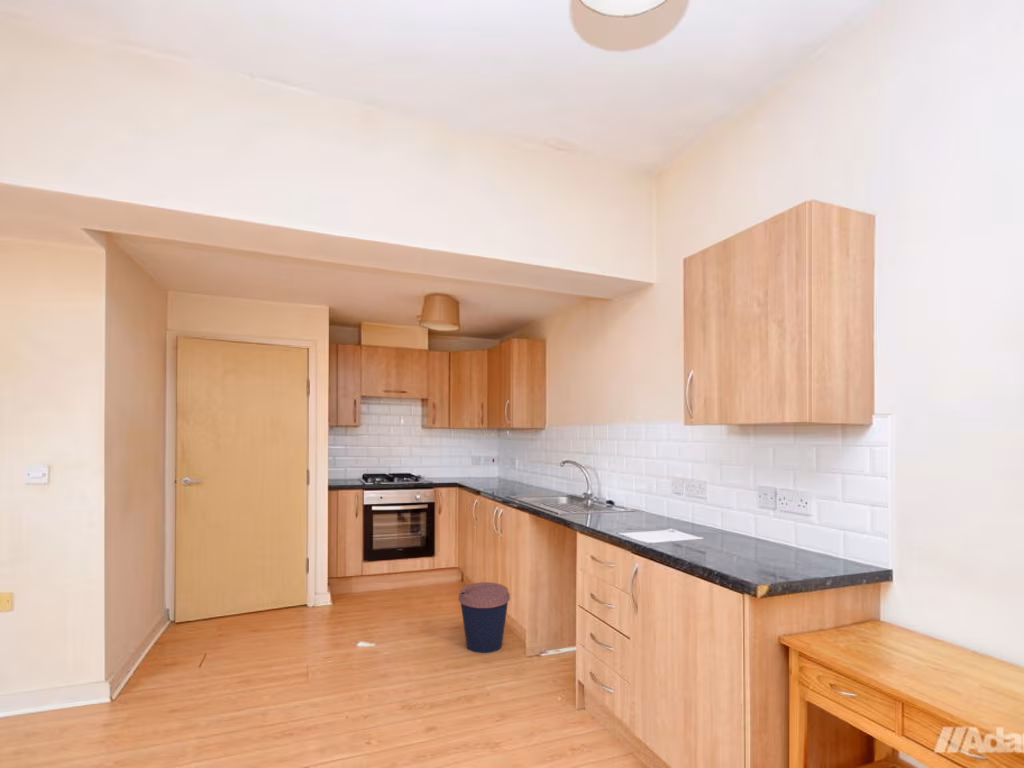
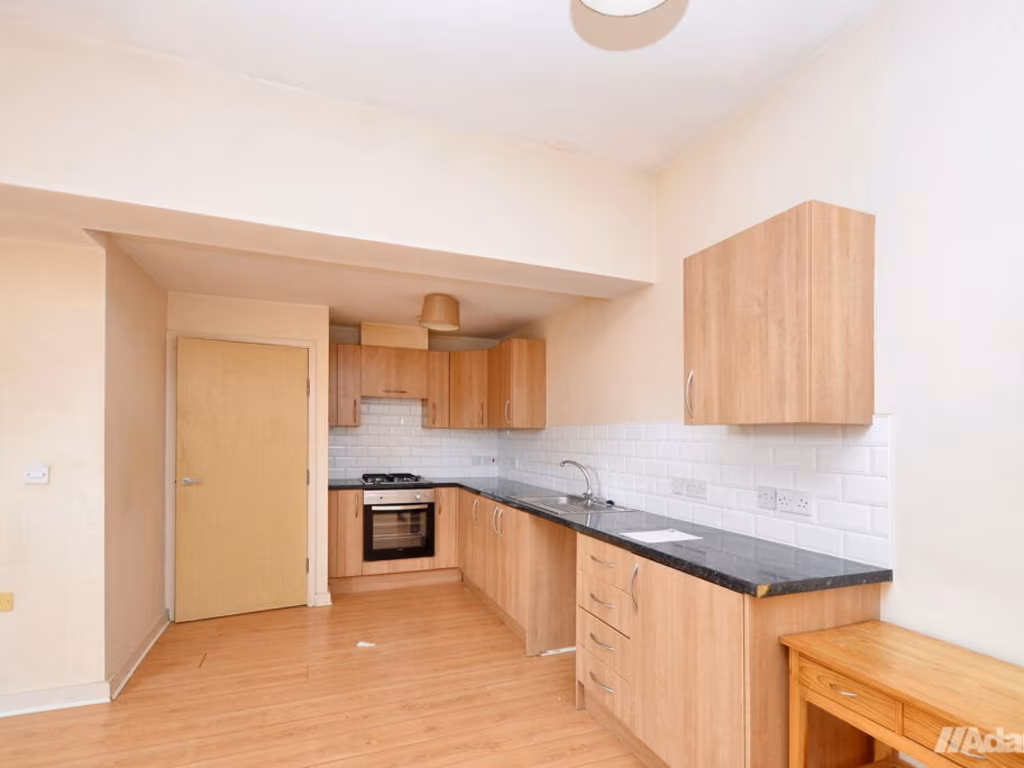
- coffee cup (484, 618)
